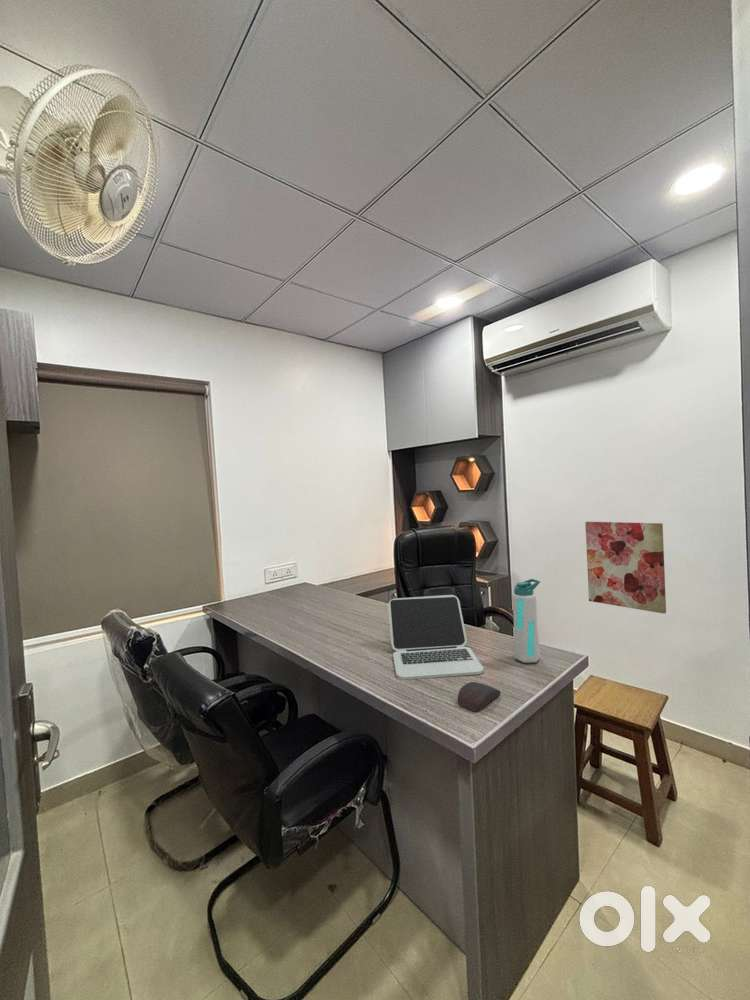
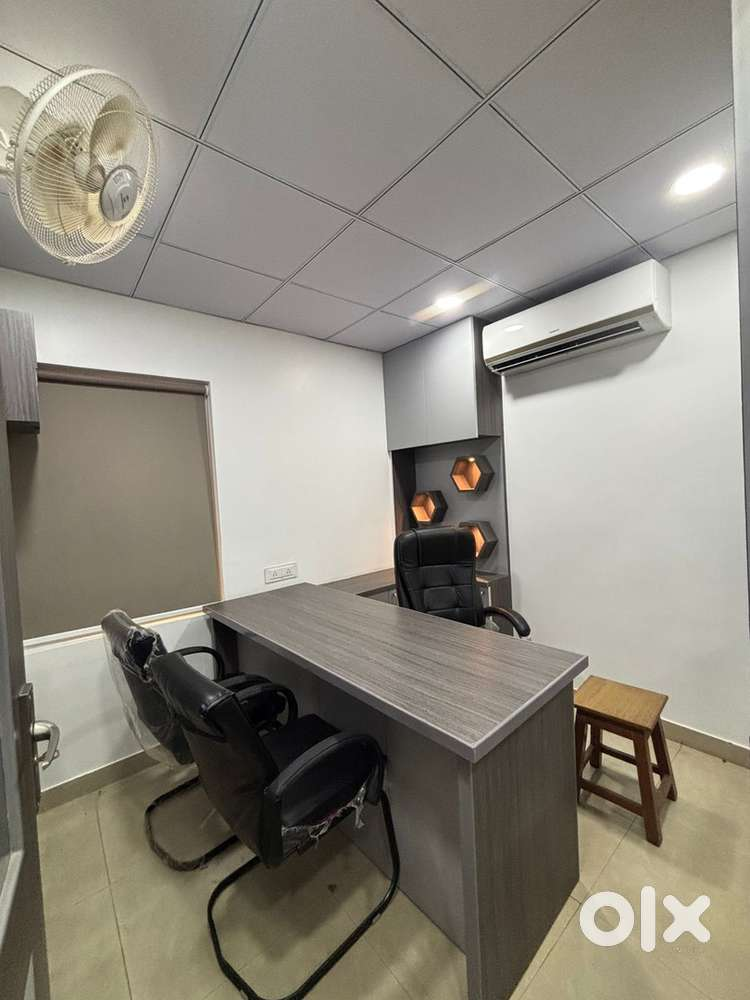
- water bottle (526, 619)
- computer mouse (479, 692)
- wall art (623, 564)
- laptop (431, 632)
